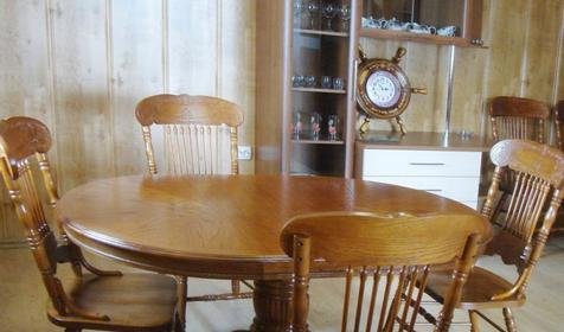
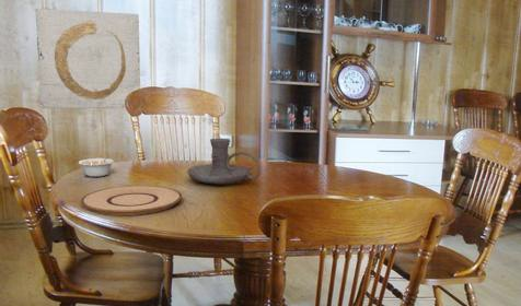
+ wall art (90, 60)
+ plate (132, 199)
+ legume (96, 166)
+ candle holder (225, 161)
